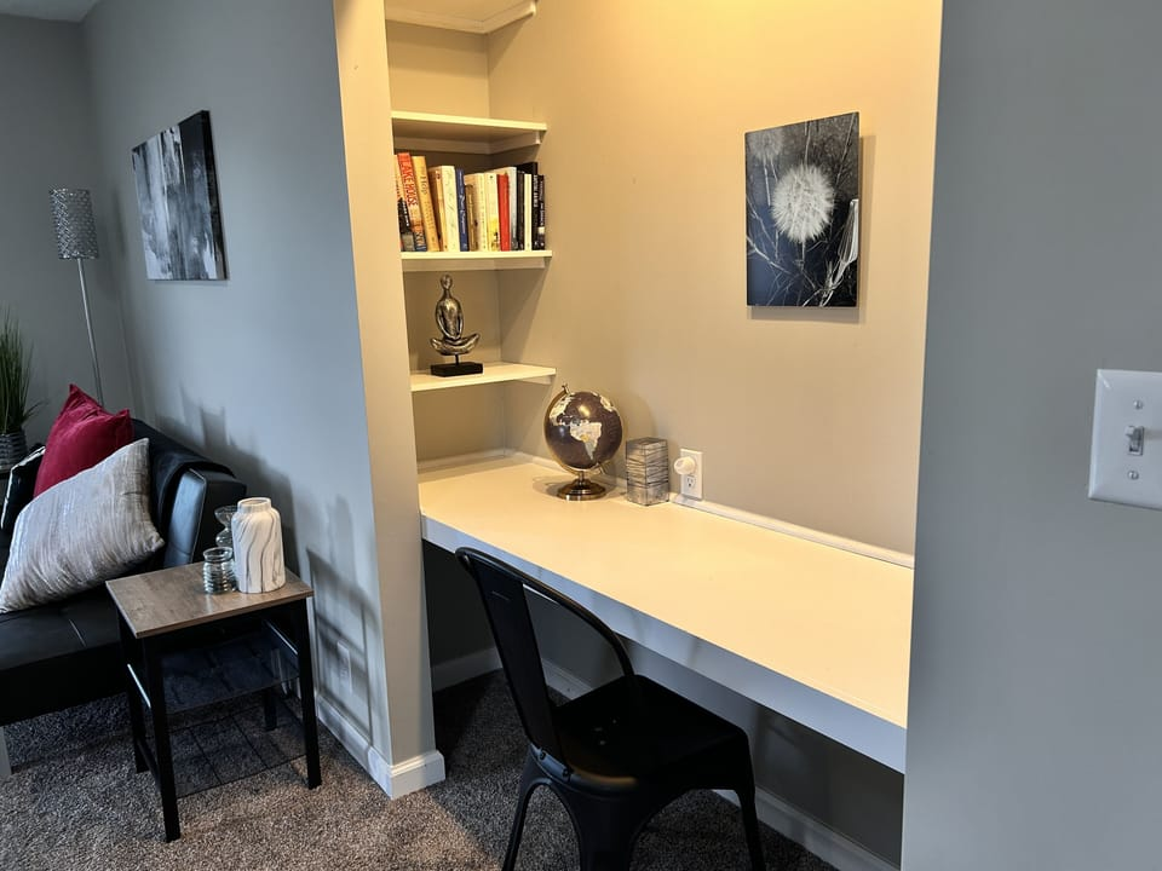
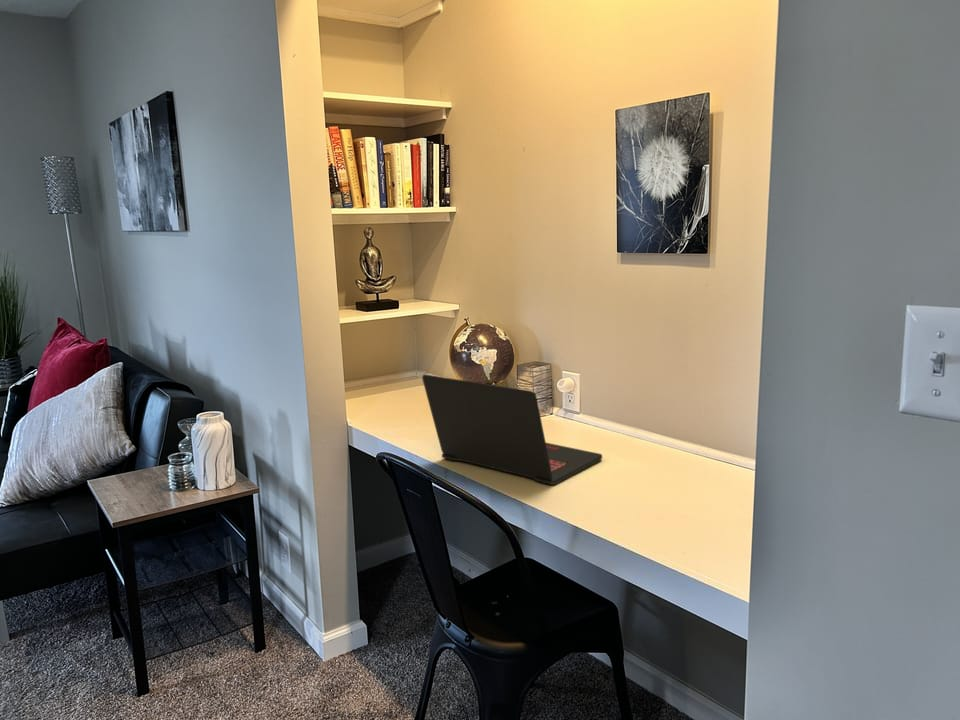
+ laptop (513, 417)
